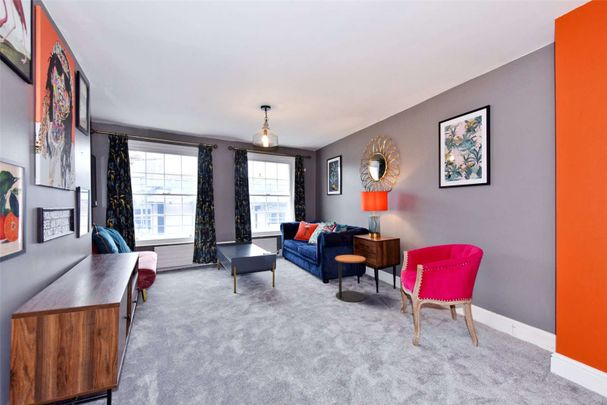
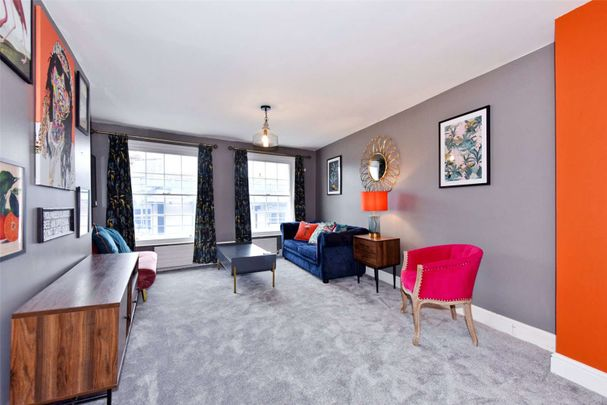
- side table (341, 277)
